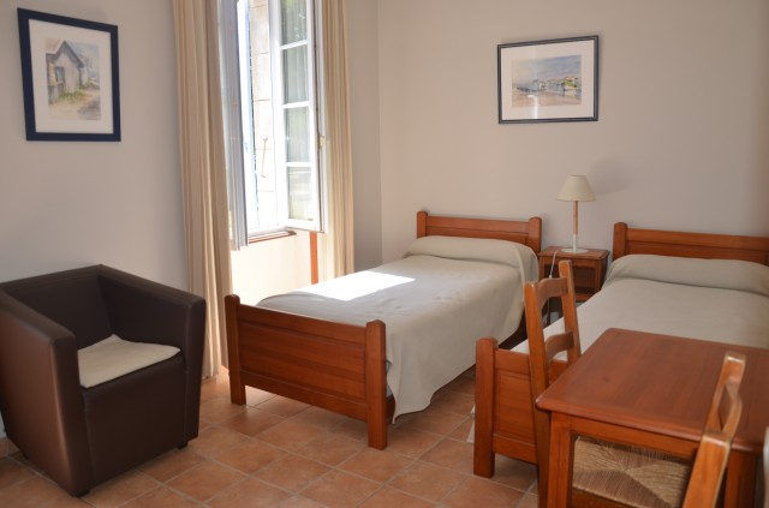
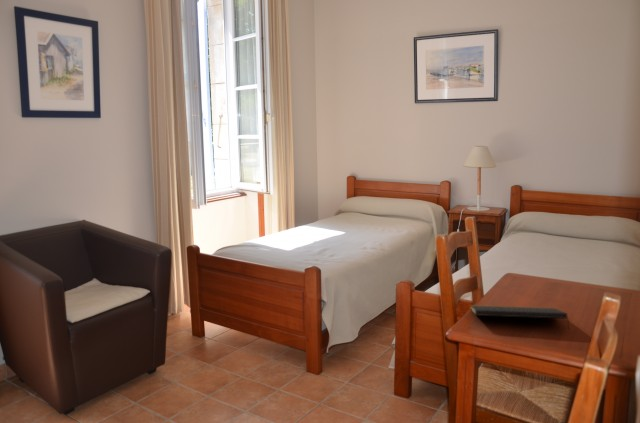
+ notepad (515, 311)
